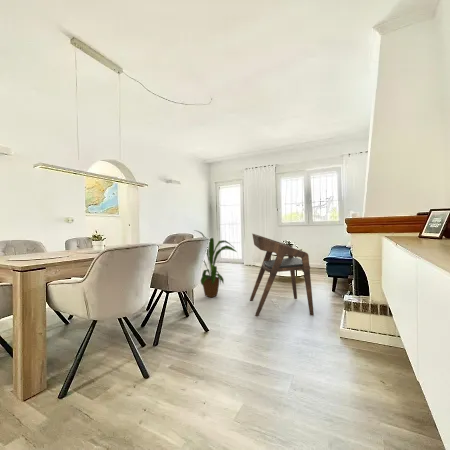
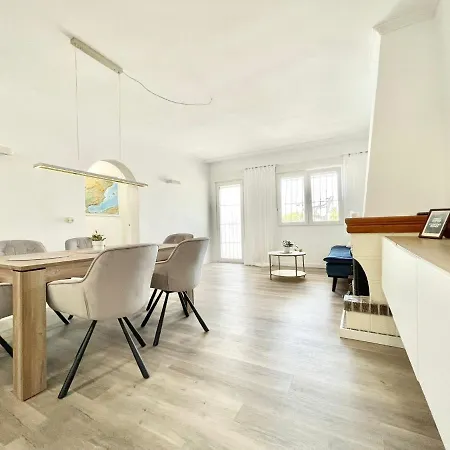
- house plant (214, 264)
- armchair (278, 271)
